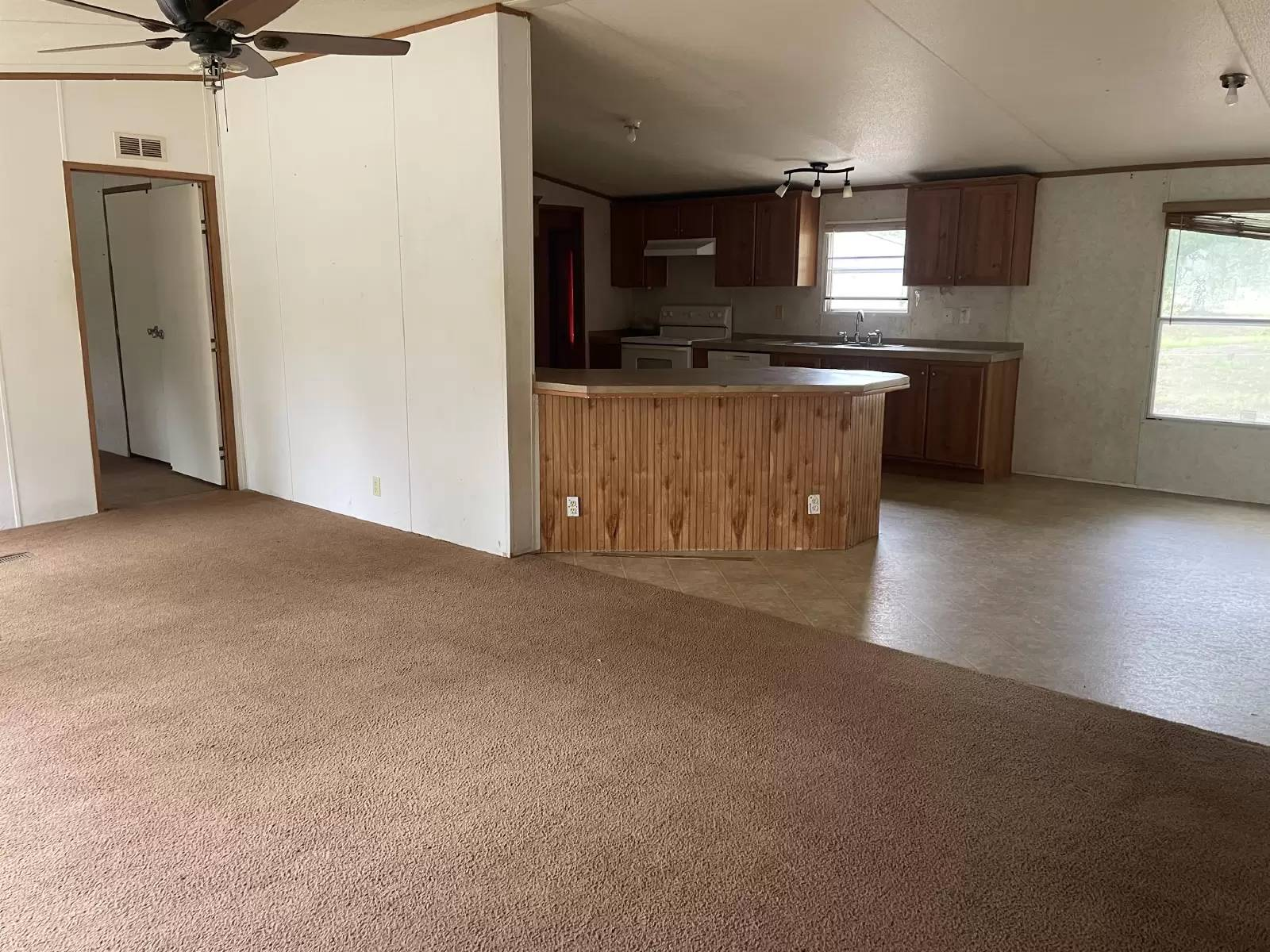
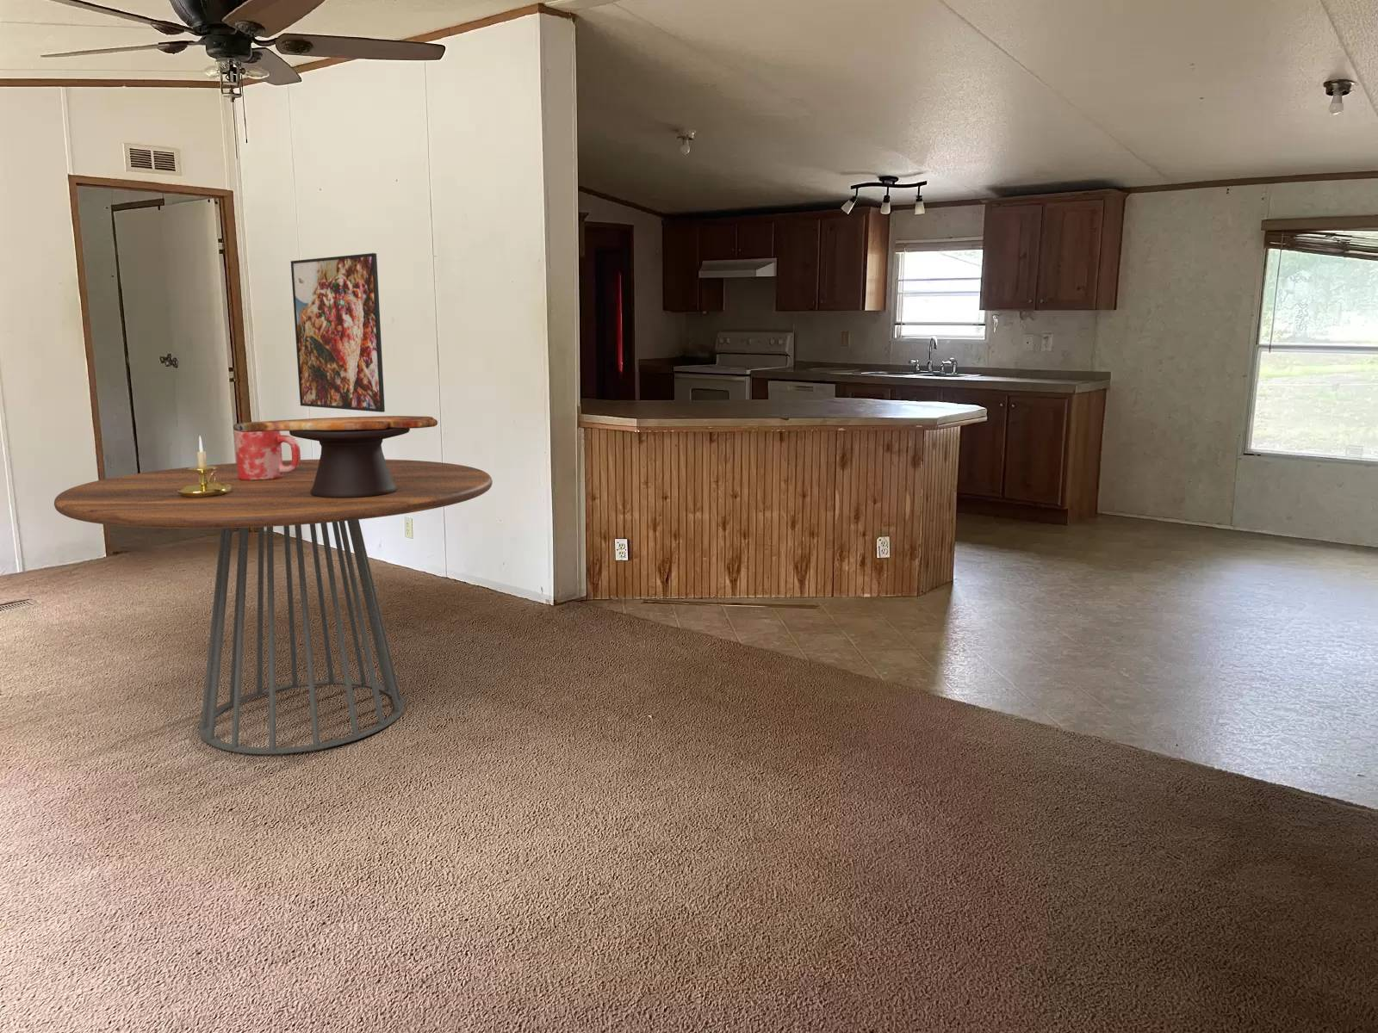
+ vase (268, 451)
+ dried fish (342, 456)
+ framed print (336, 334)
+ dining table (293, 600)
+ candle holder (203, 463)
